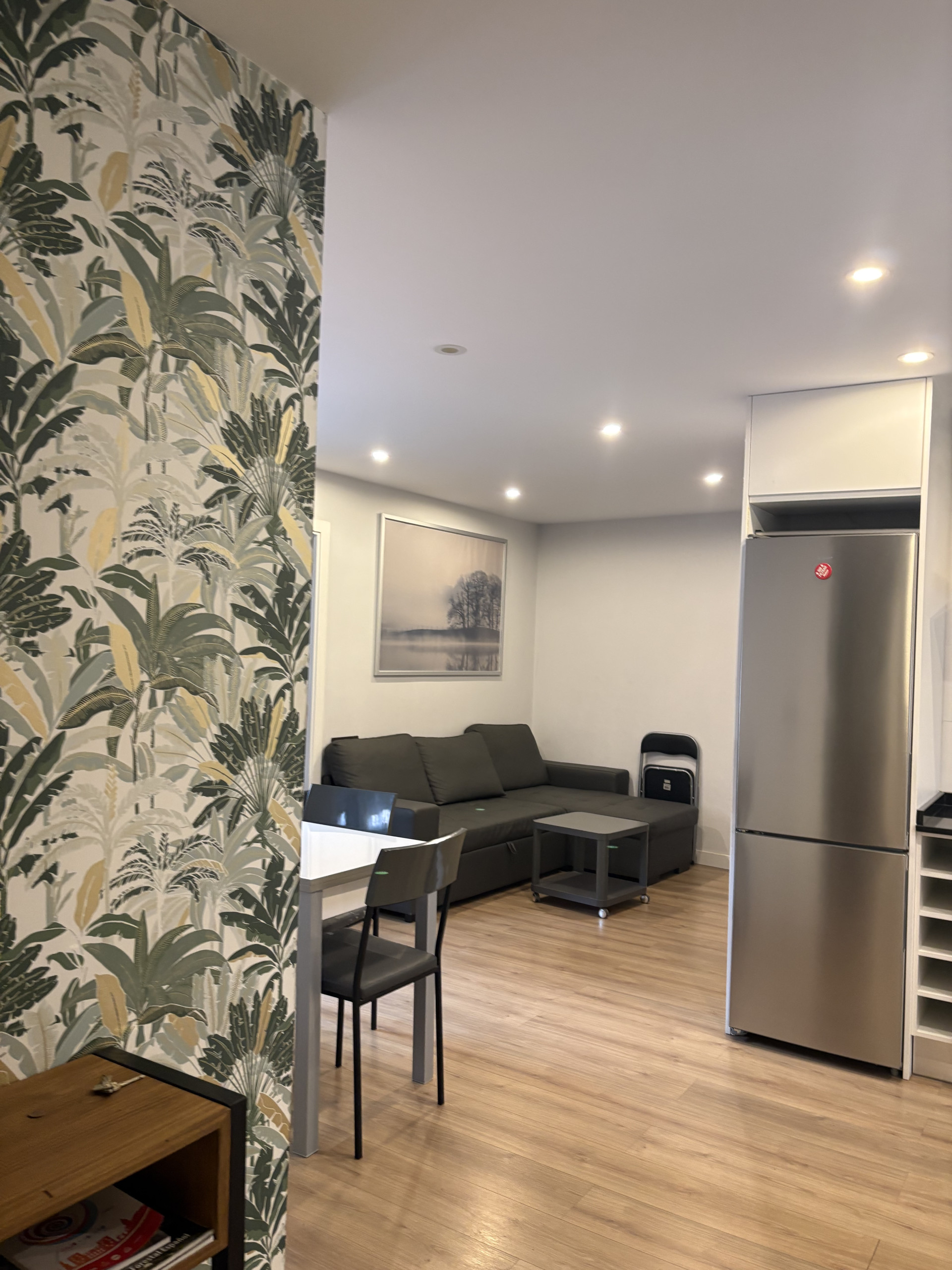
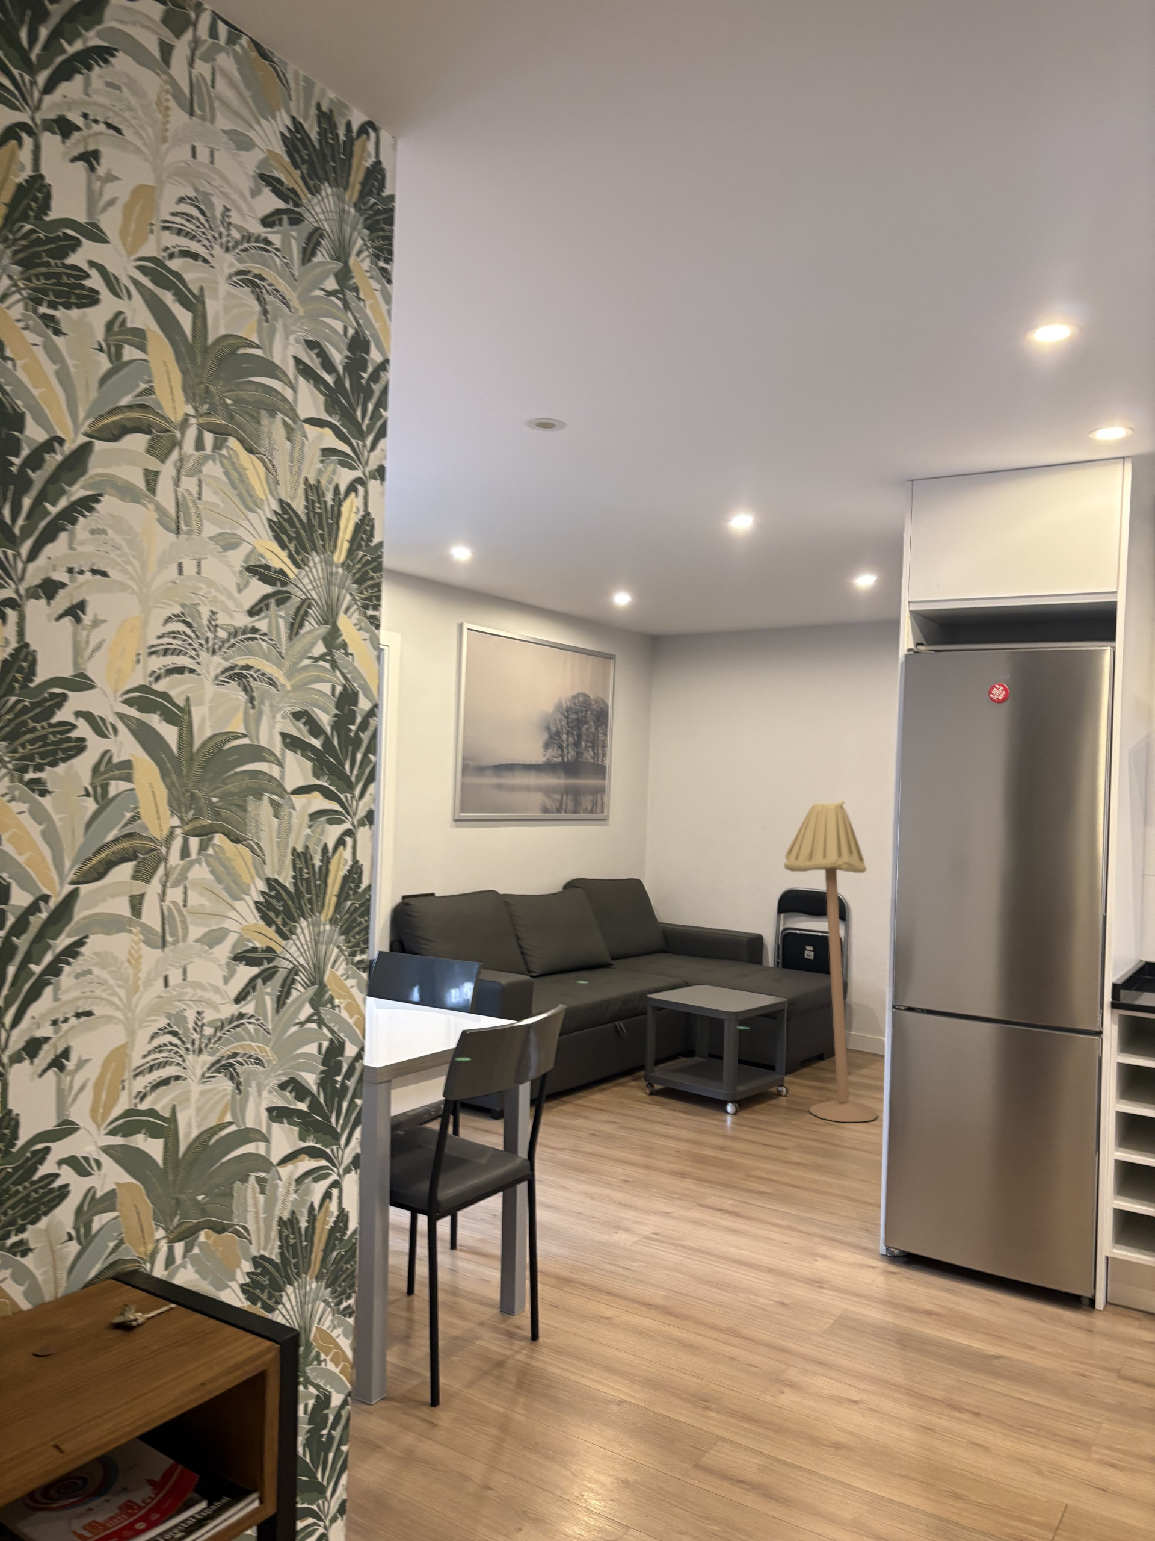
+ floor lamp (831, 955)
